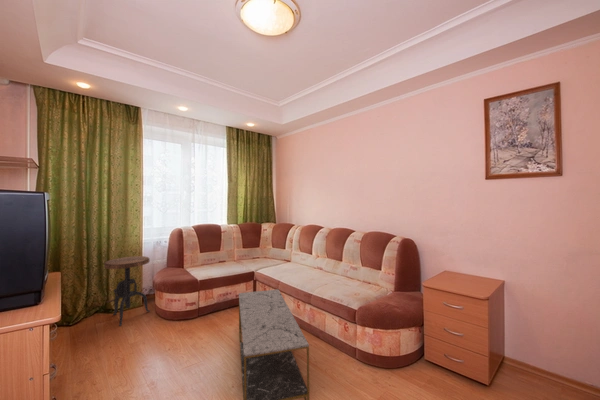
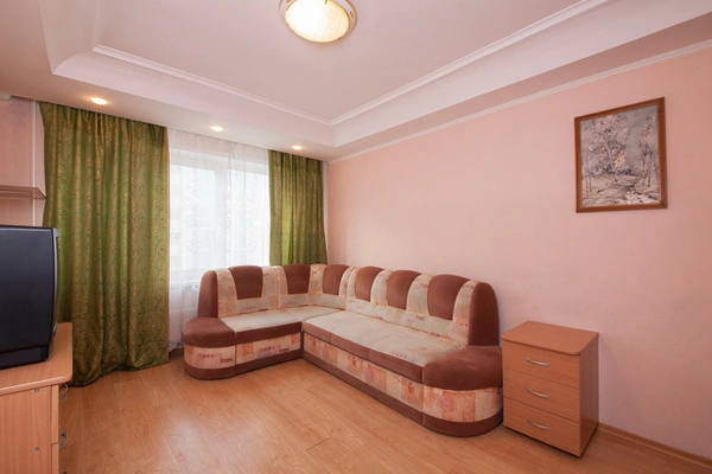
- side table (128, 288)
- coffee table (266, 337)
